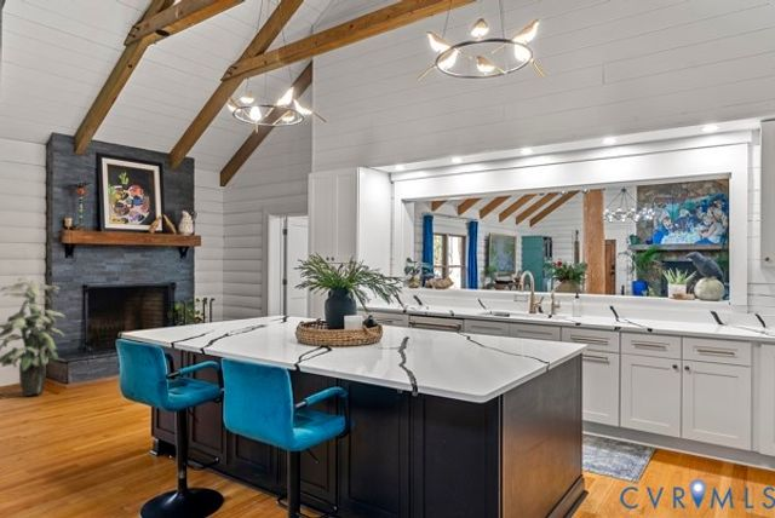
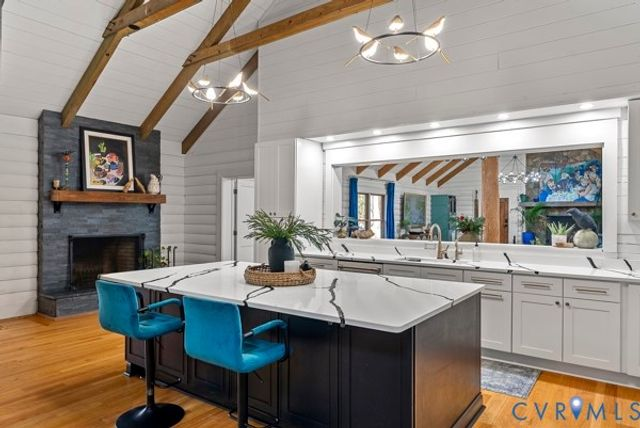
- indoor plant (29, 335)
